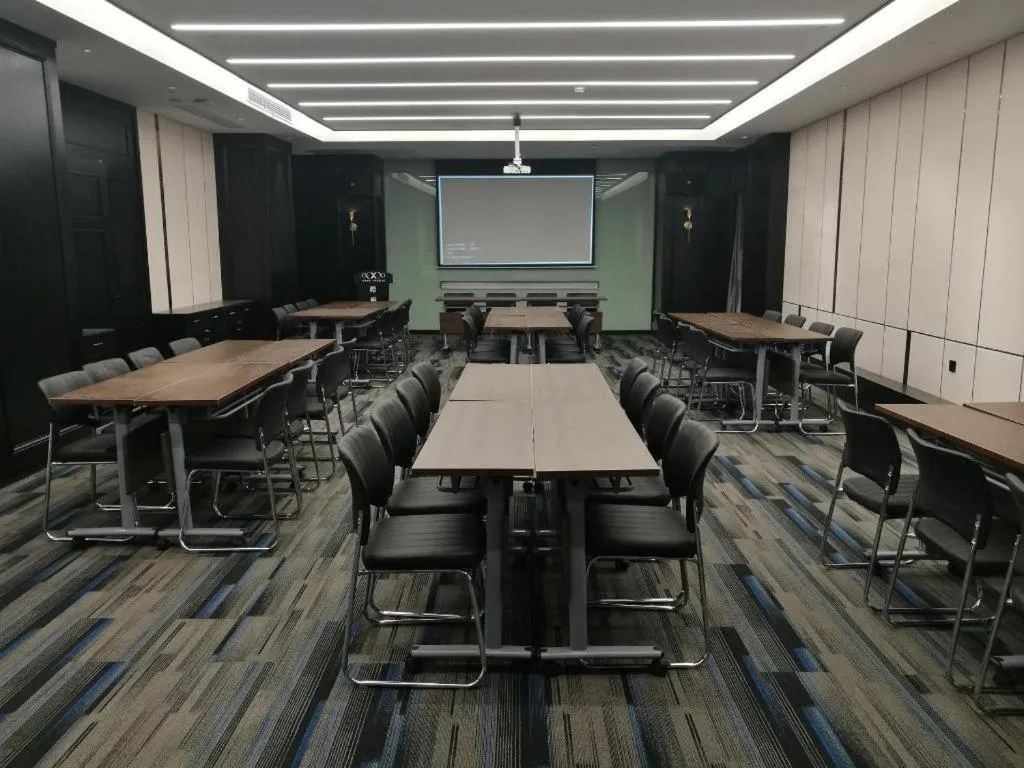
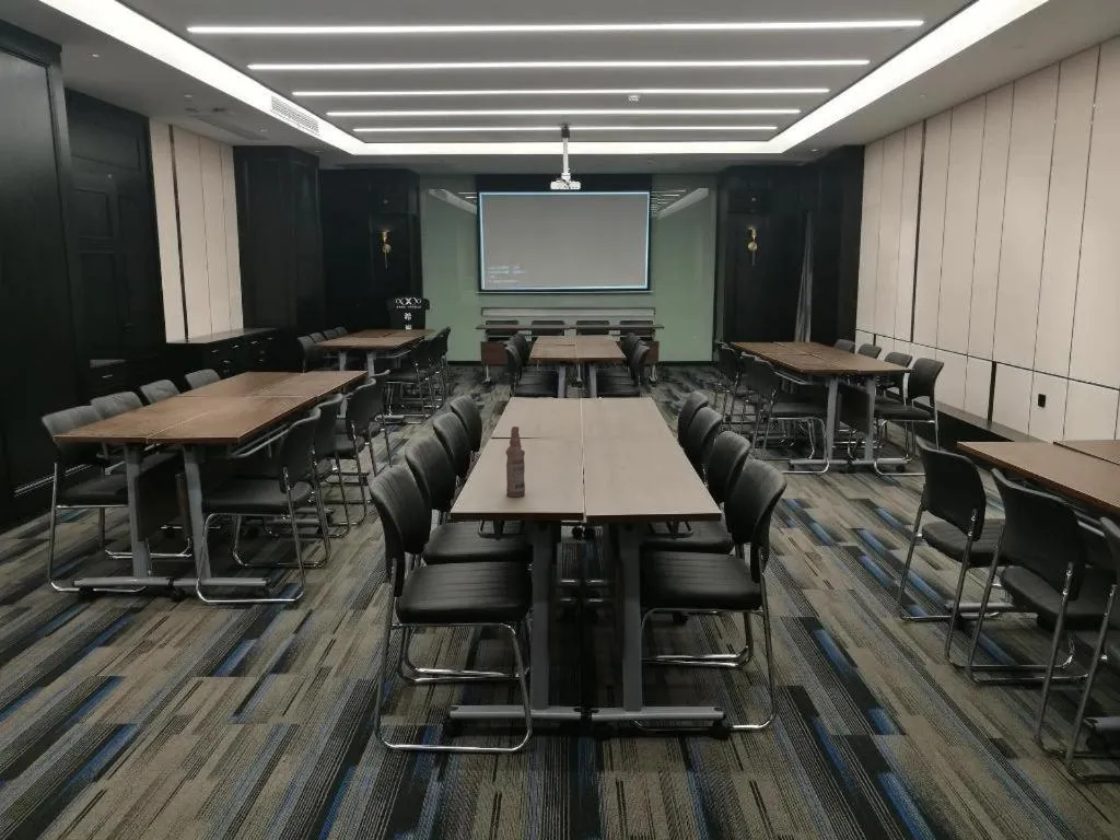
+ bottle (515, 460)
